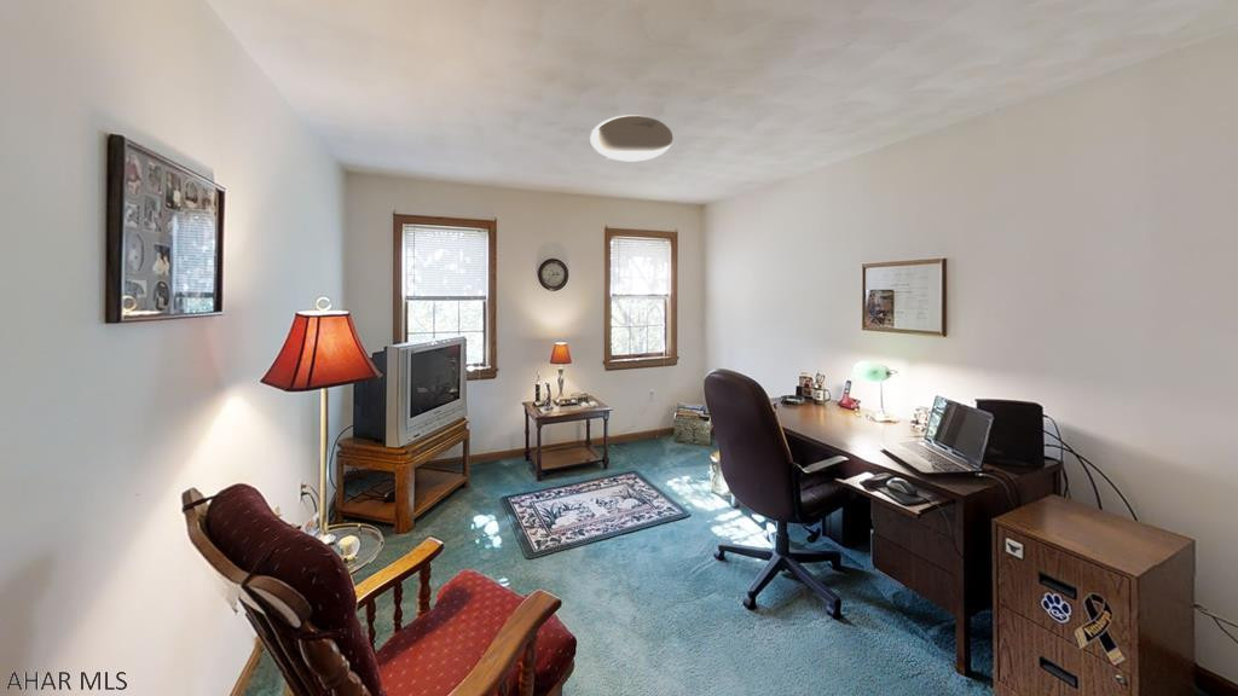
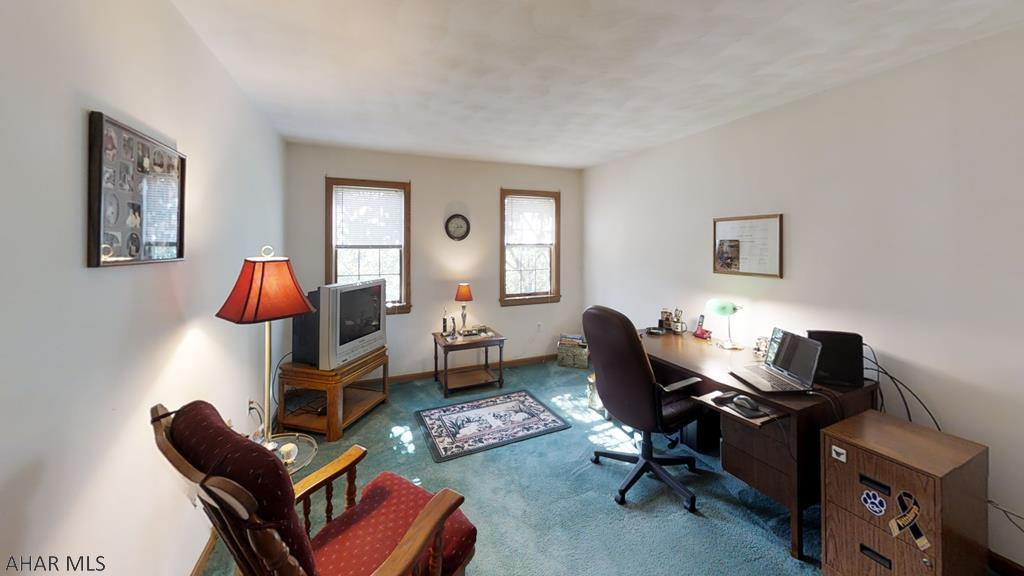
- ceiling light (631, 130)
